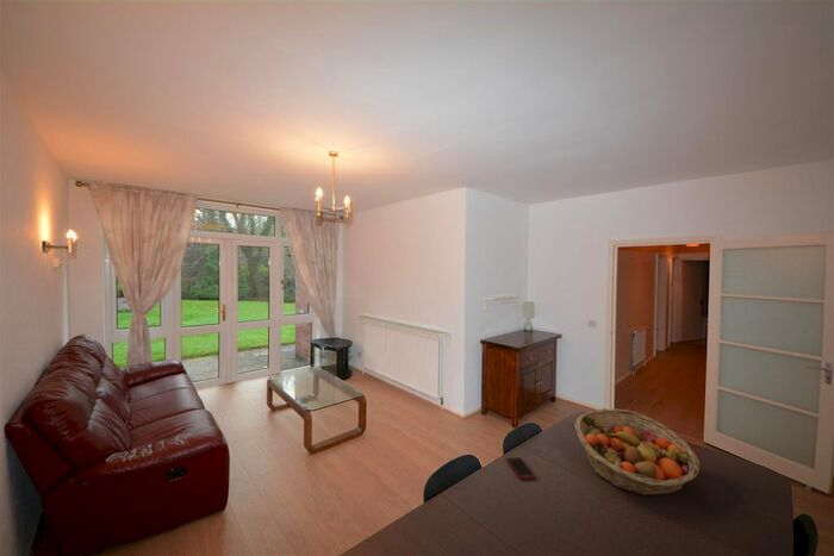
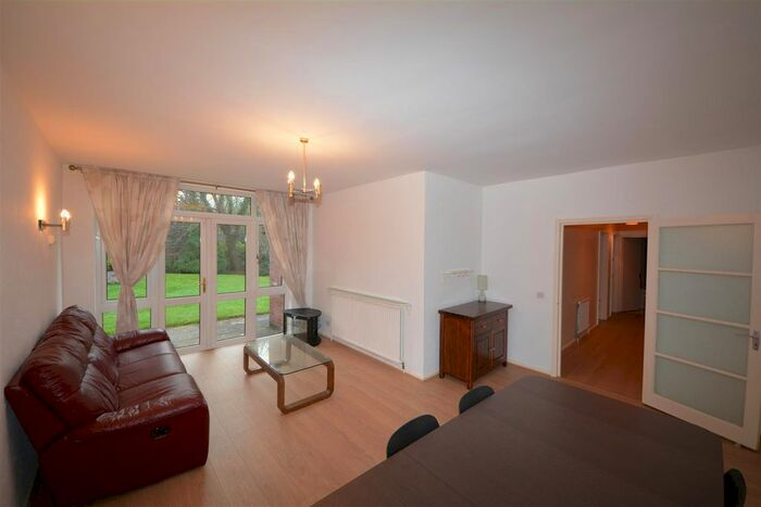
- cell phone (519, 467)
- fruit basket (631, 449)
